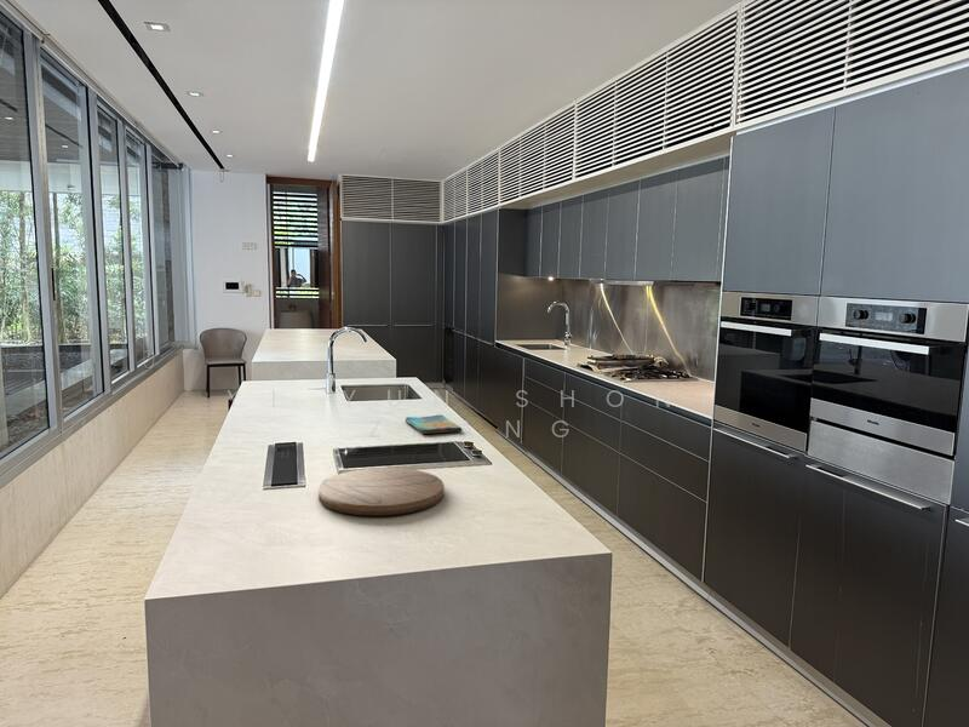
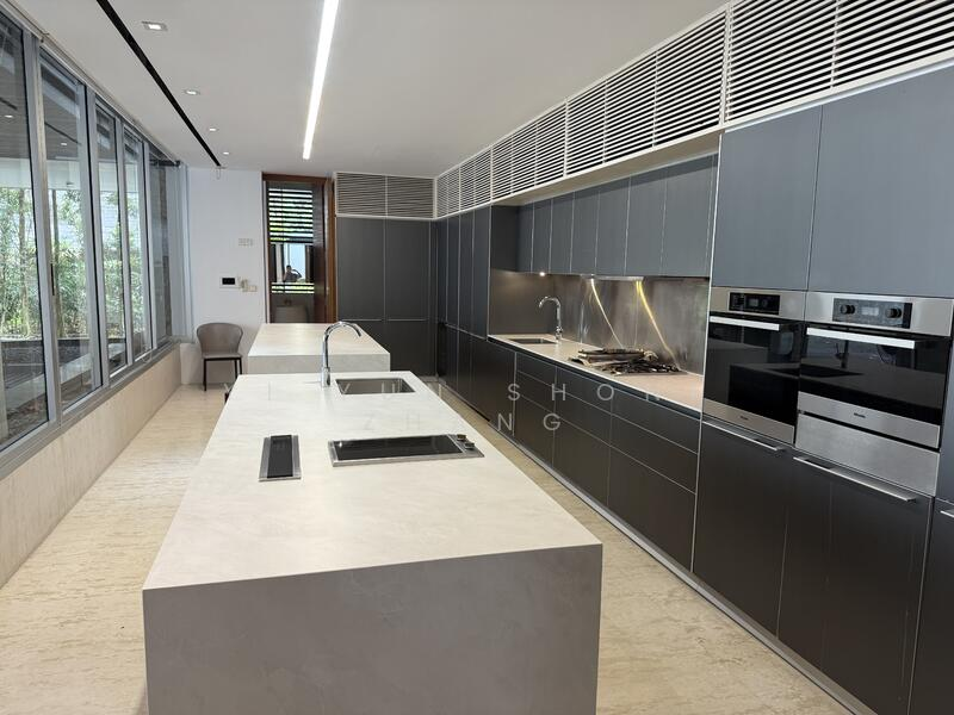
- cutting board (382, 490)
- dish towel (432, 423)
